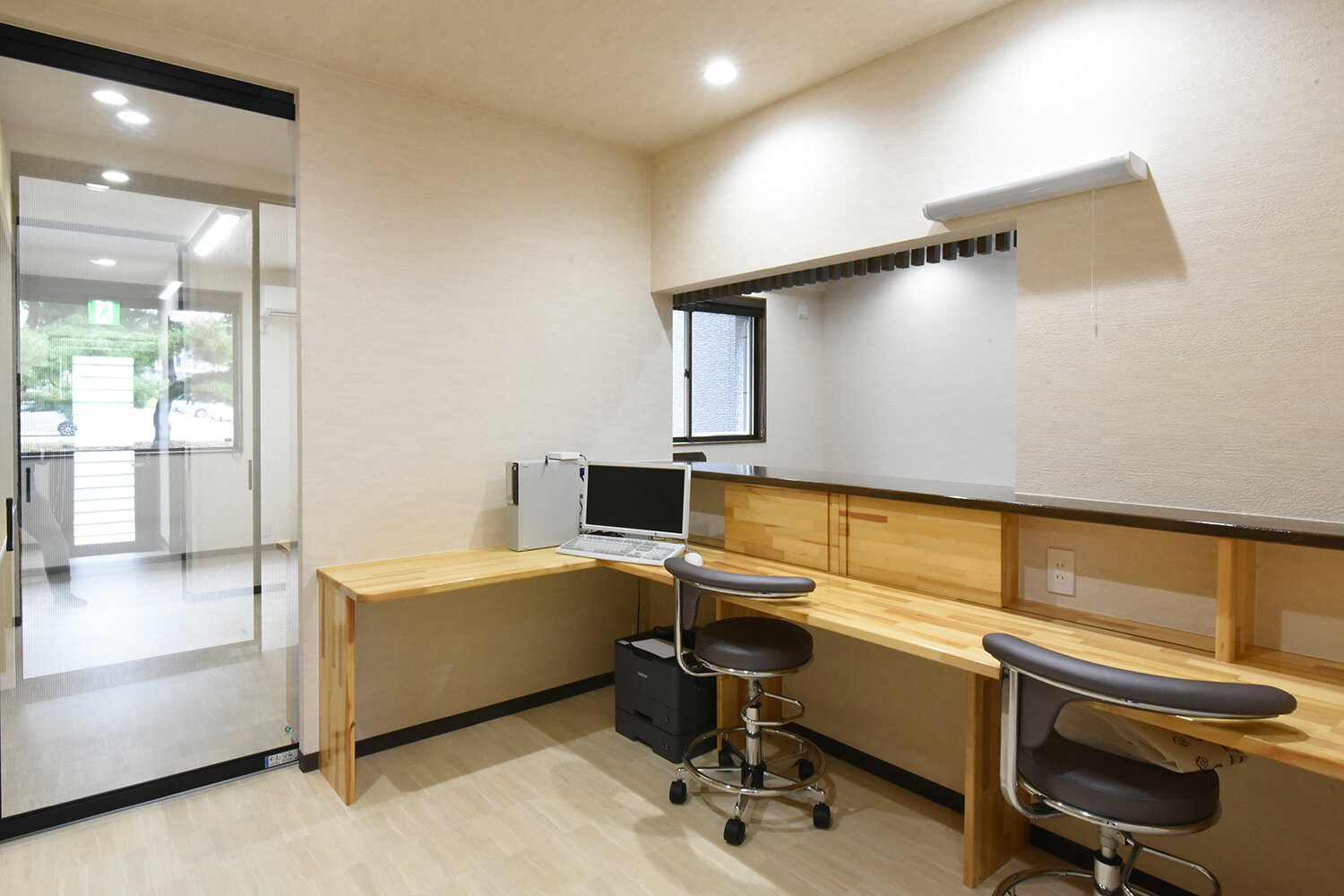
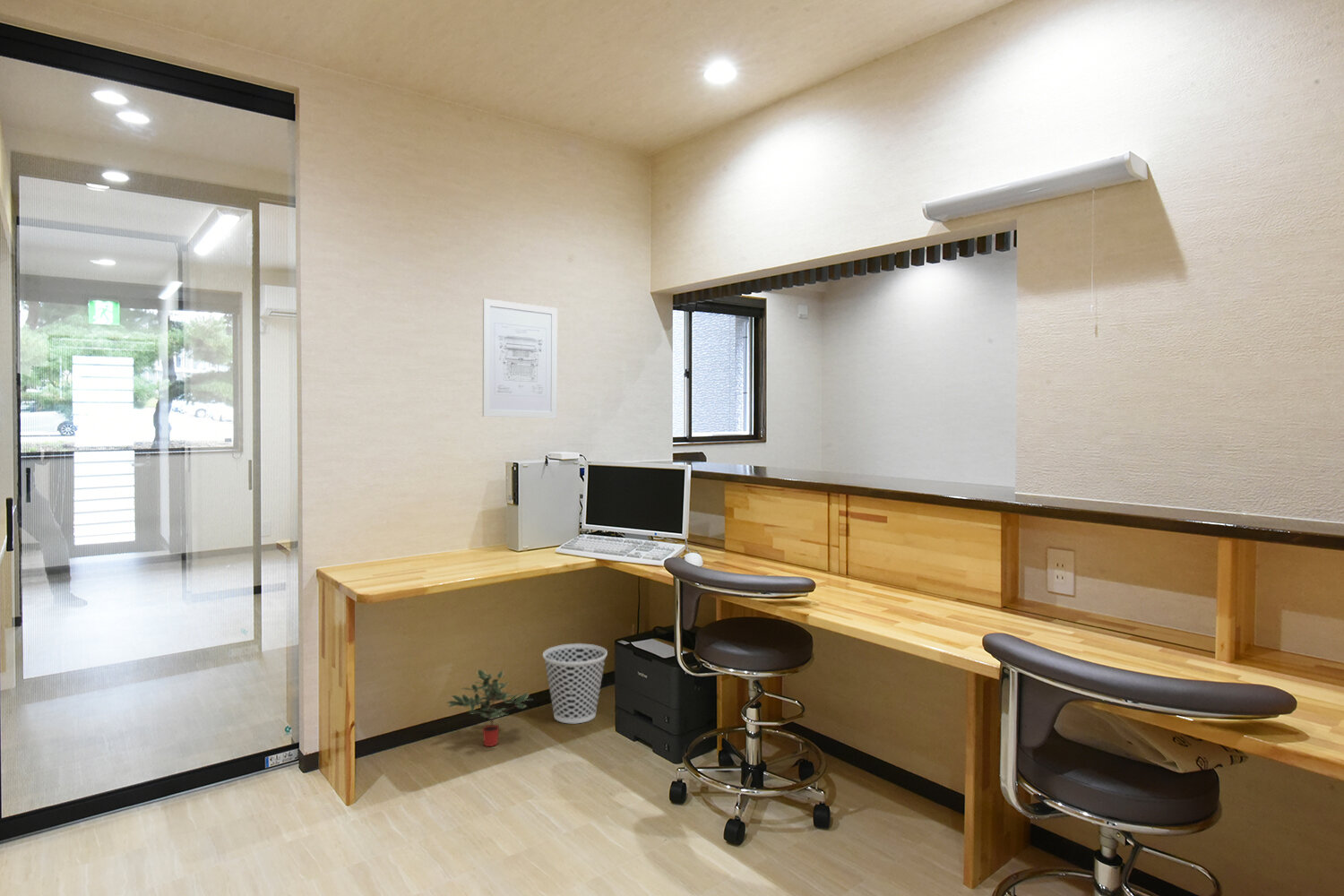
+ potted plant (492, 704)
+ wastebasket (574, 684)
+ wall art (521, 360)
